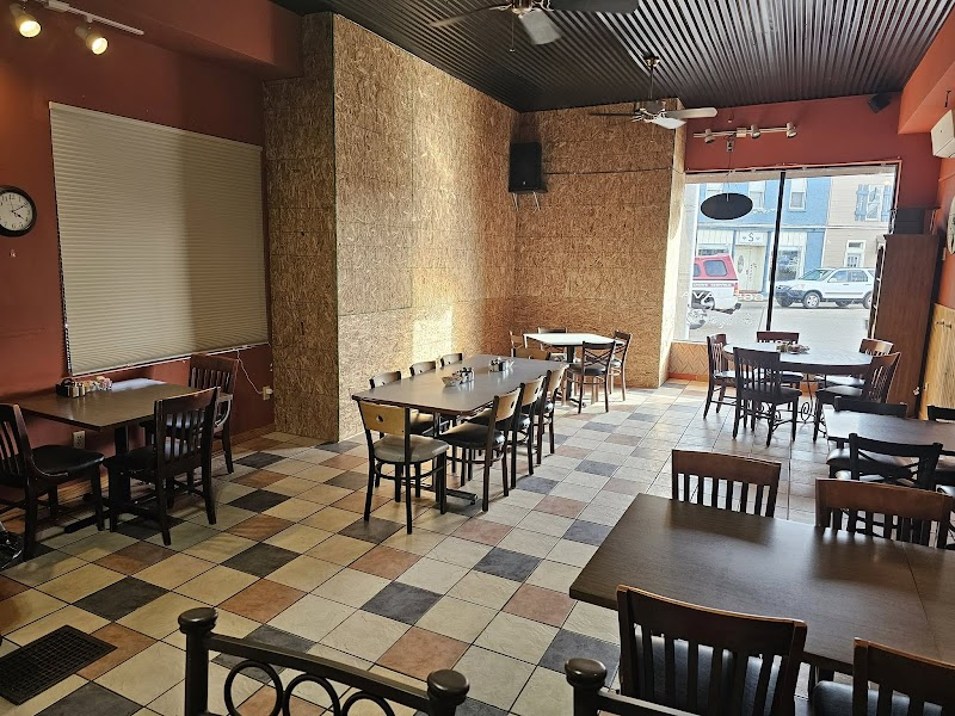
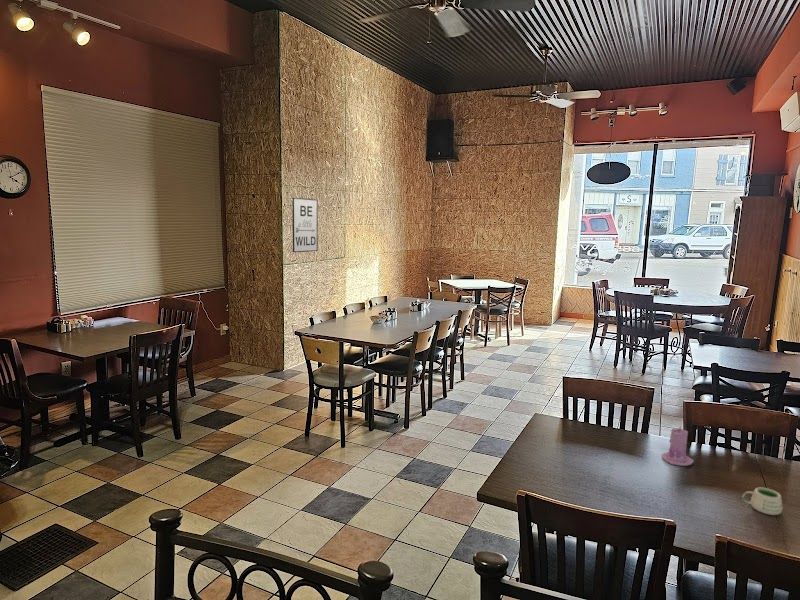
+ wall art (305, 225)
+ candle (679, 442)
+ mug (761, 500)
